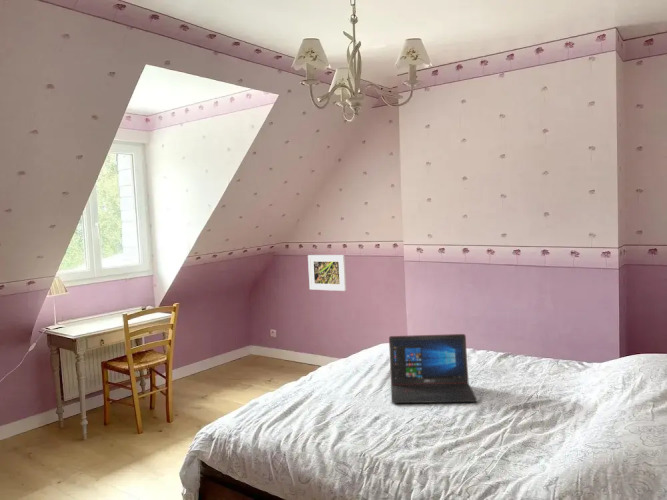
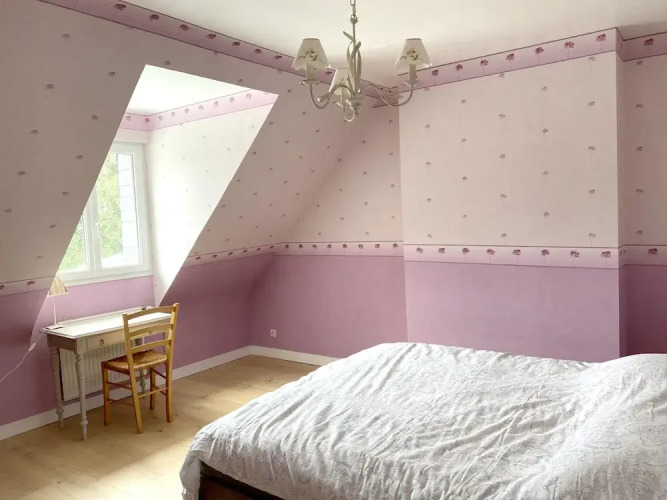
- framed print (326, 272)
- laptop (430, 367)
